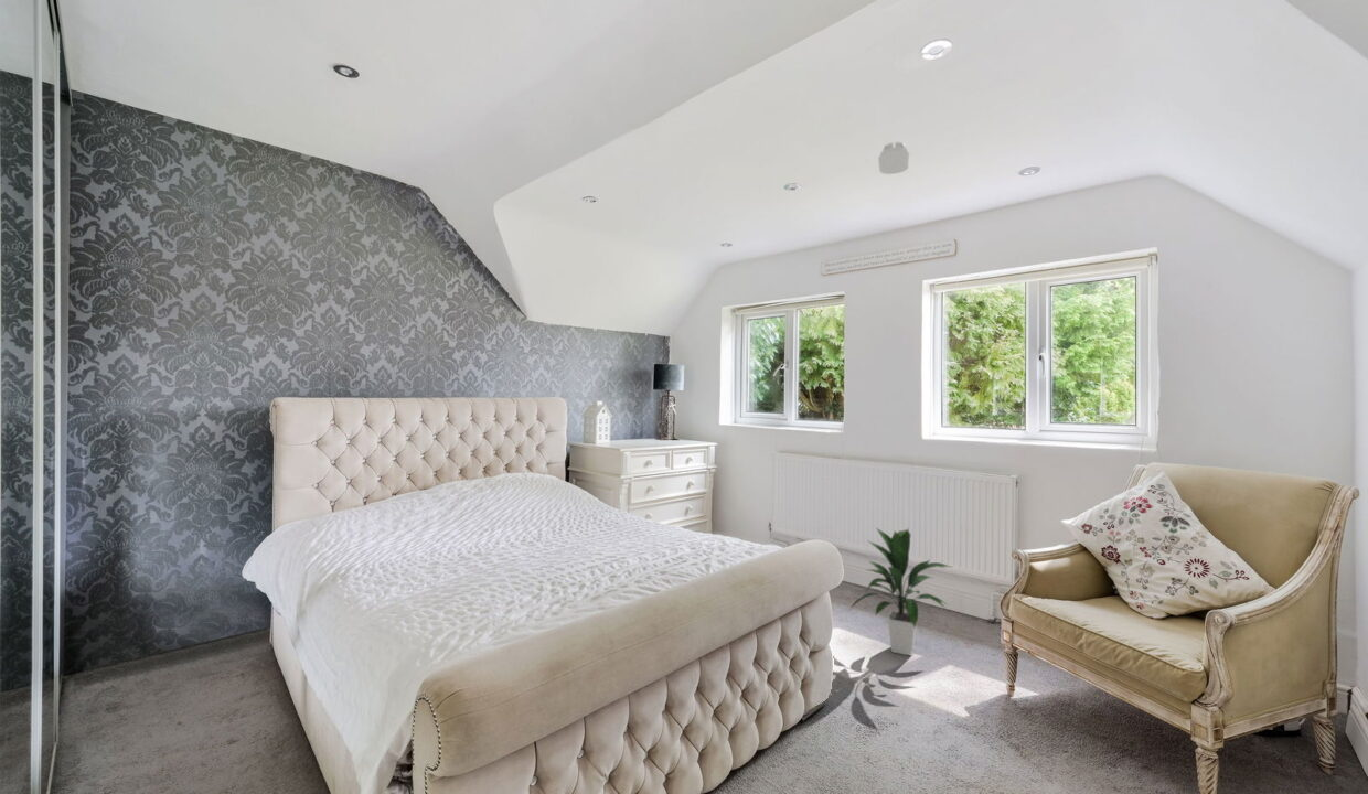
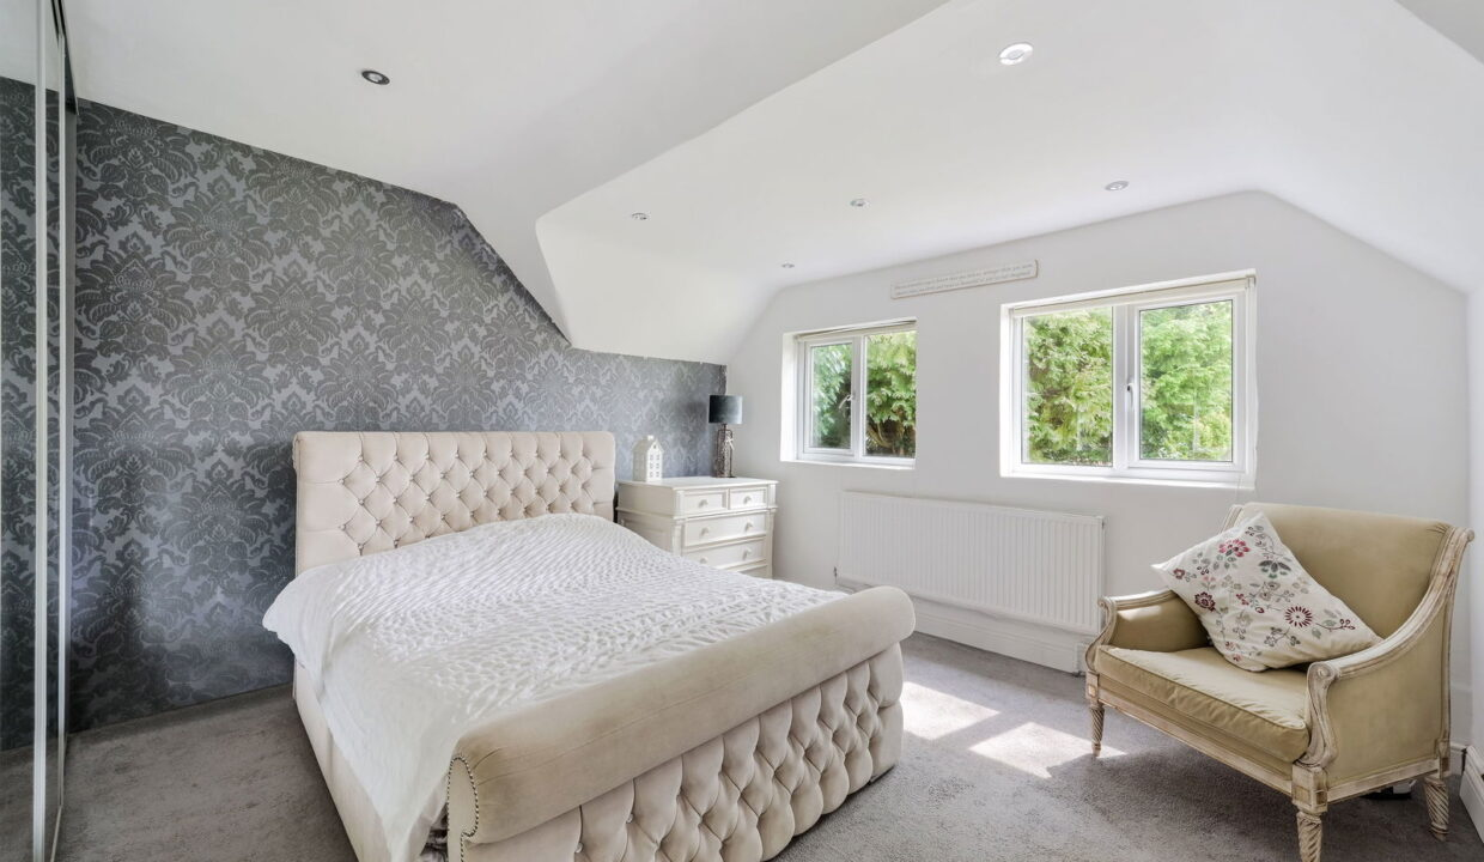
- indoor plant (898, 586)
- smoke detector (894, 157)
